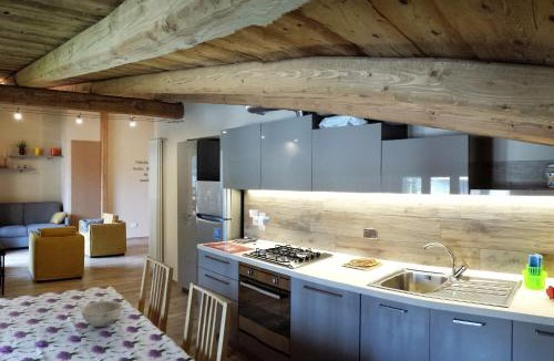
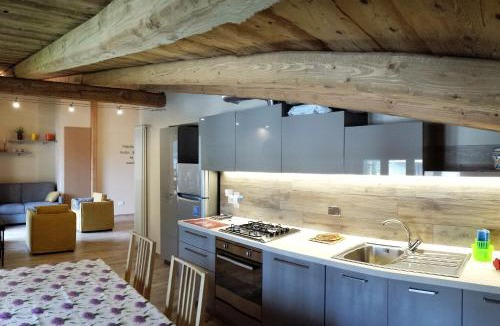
- bowl (102, 316)
